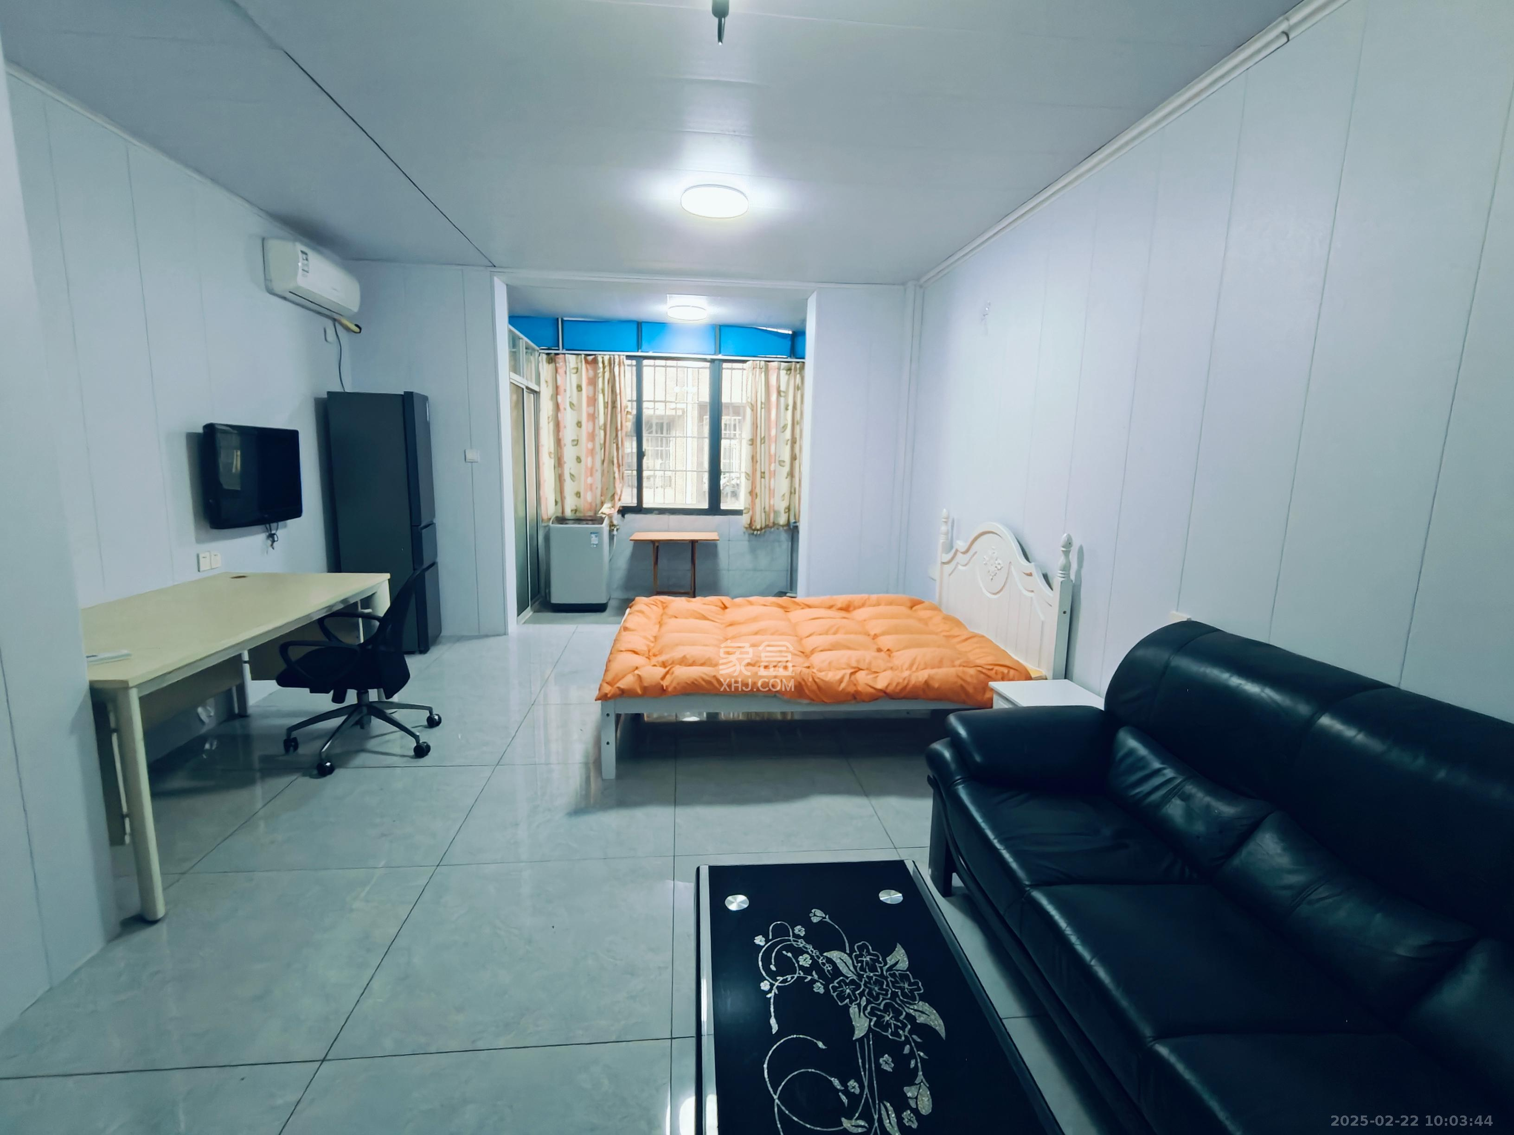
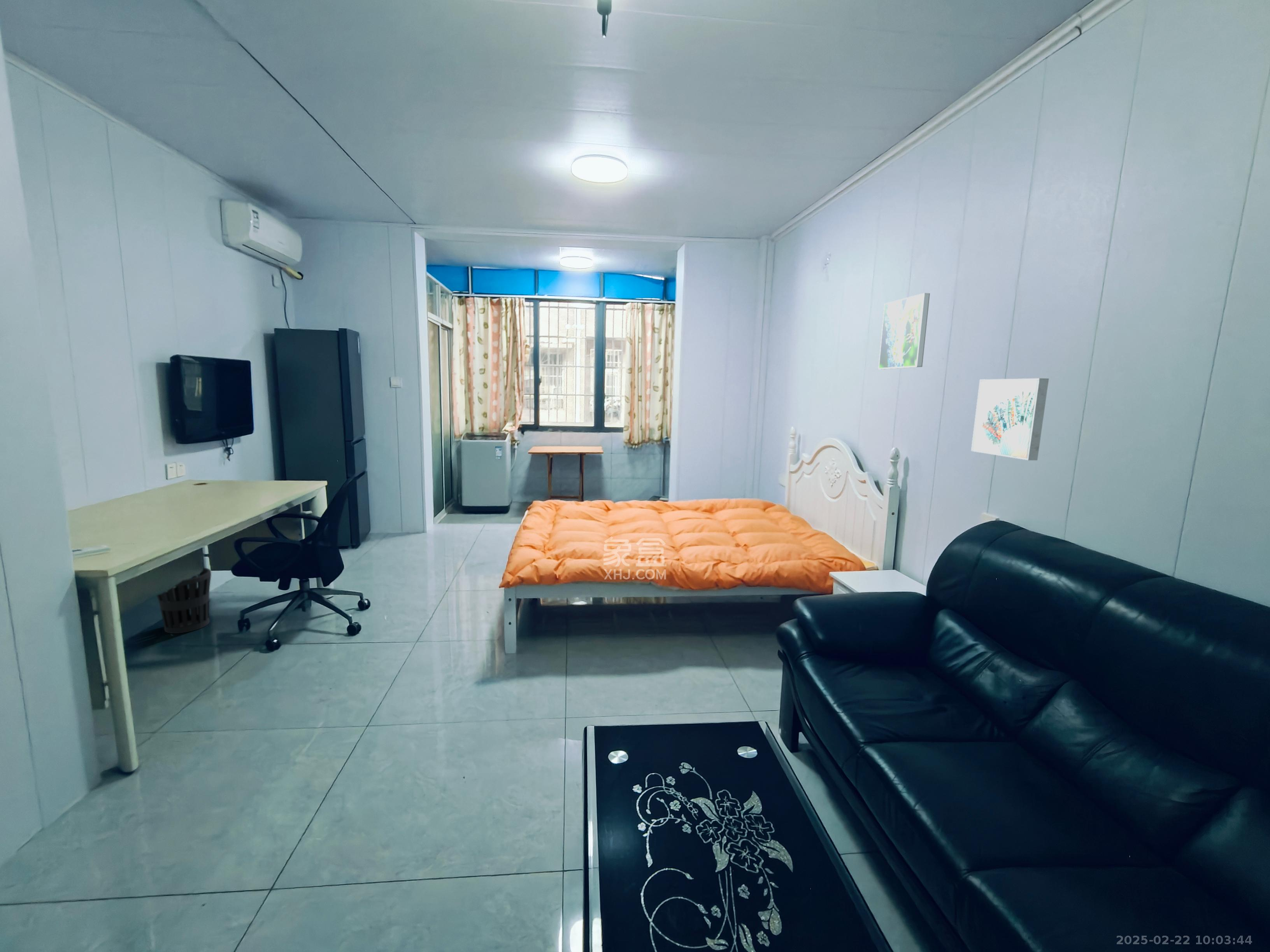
+ wastebasket (185, 600)
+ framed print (902, 334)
+ wall art (1007, 417)
